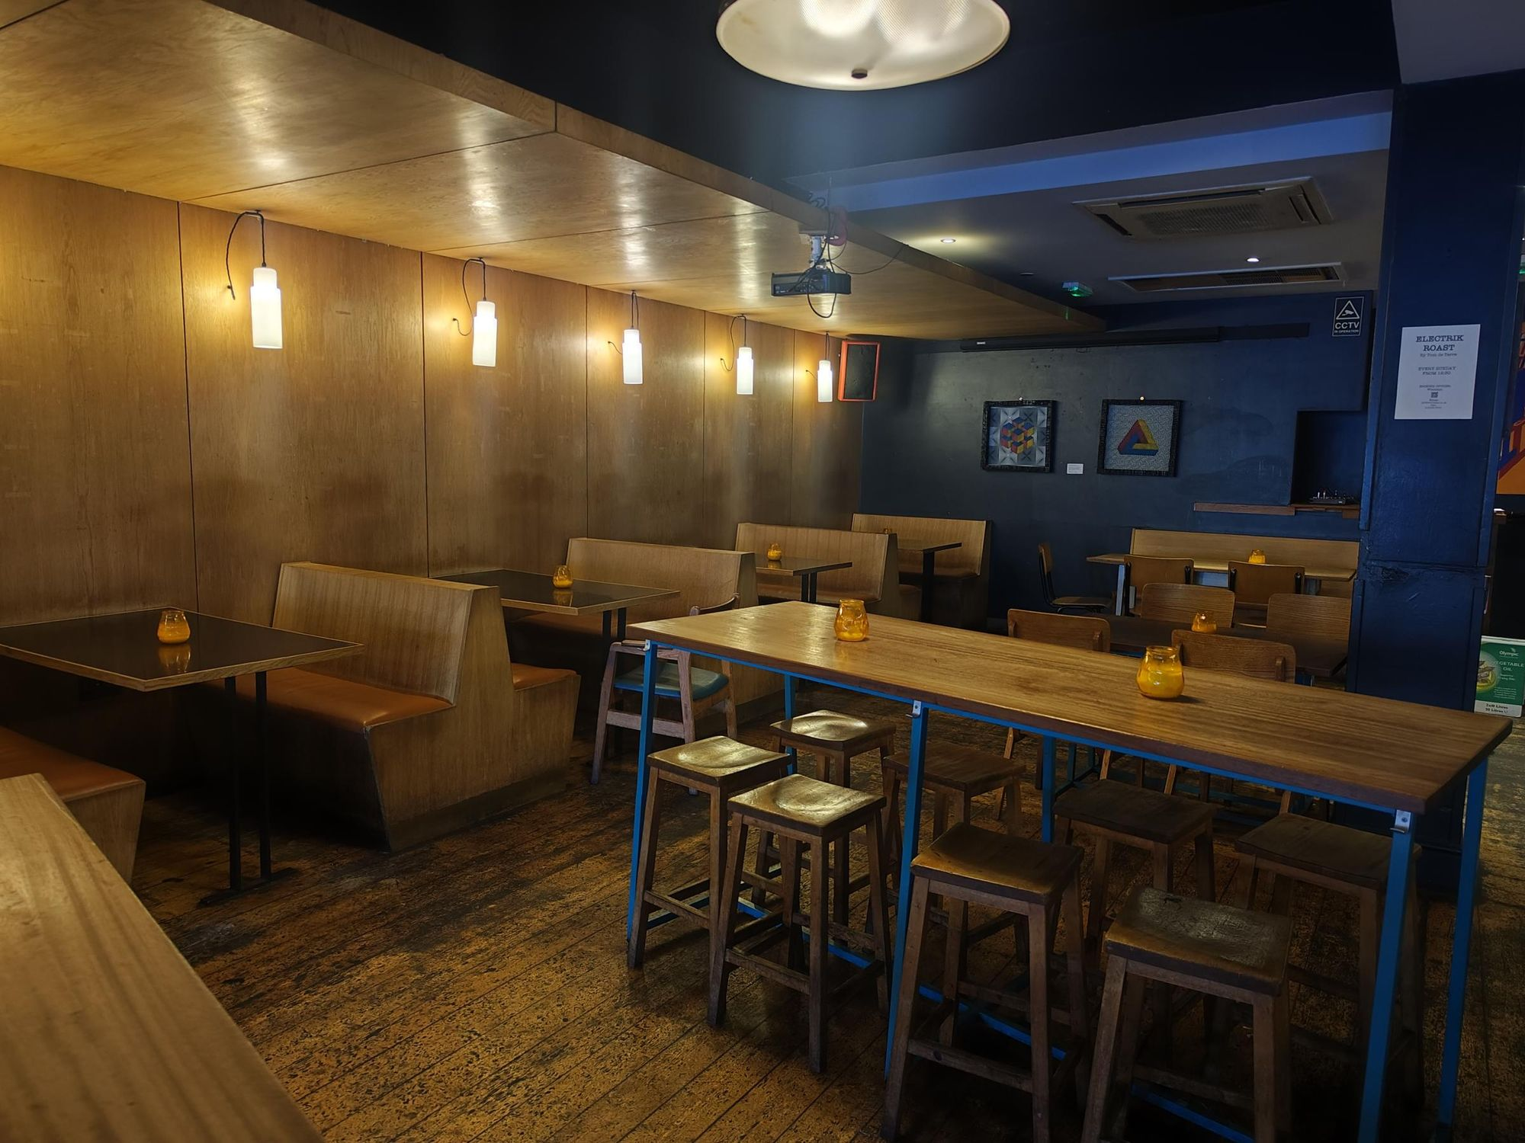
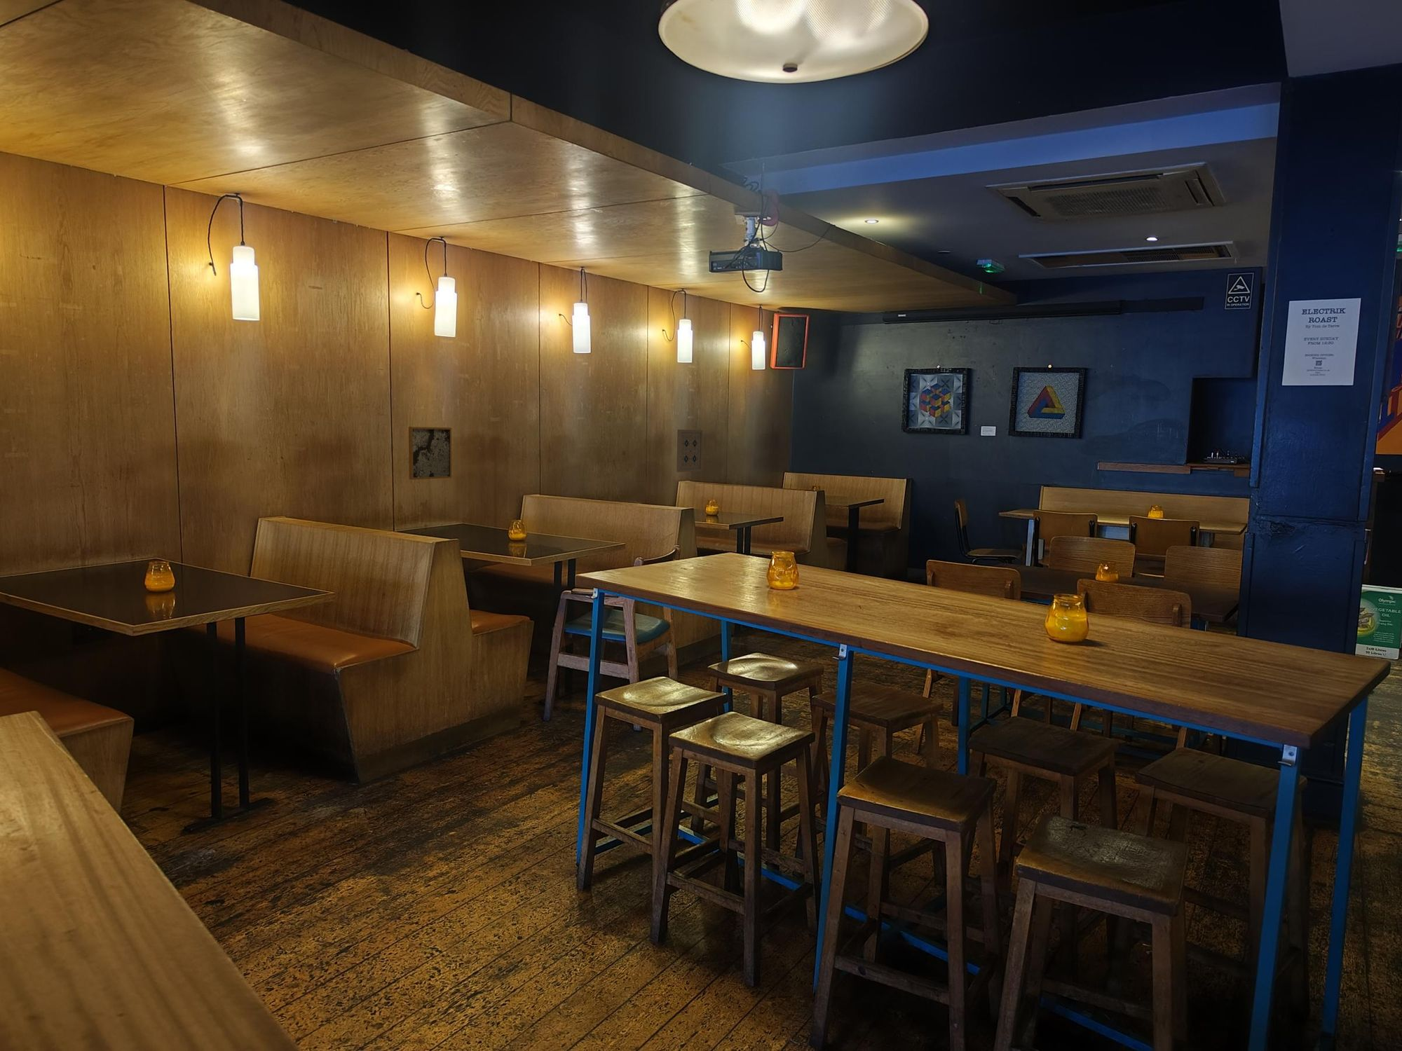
+ wall art (690, 450)
+ wall art (431, 453)
